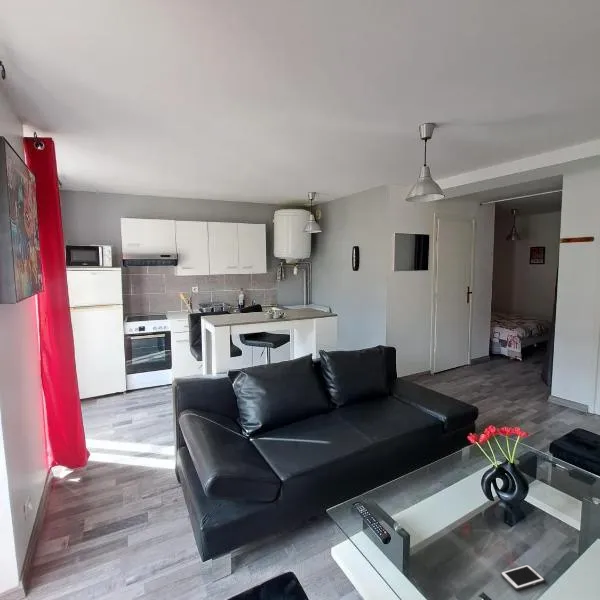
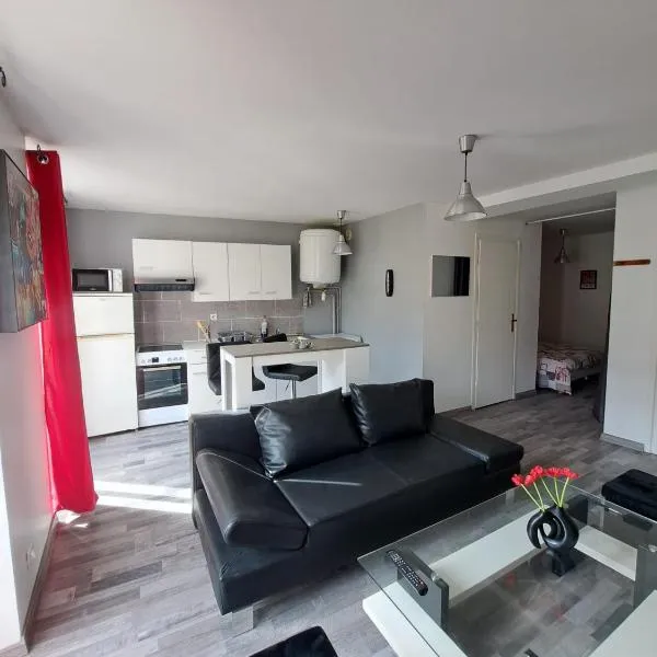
- cell phone (522, 577)
